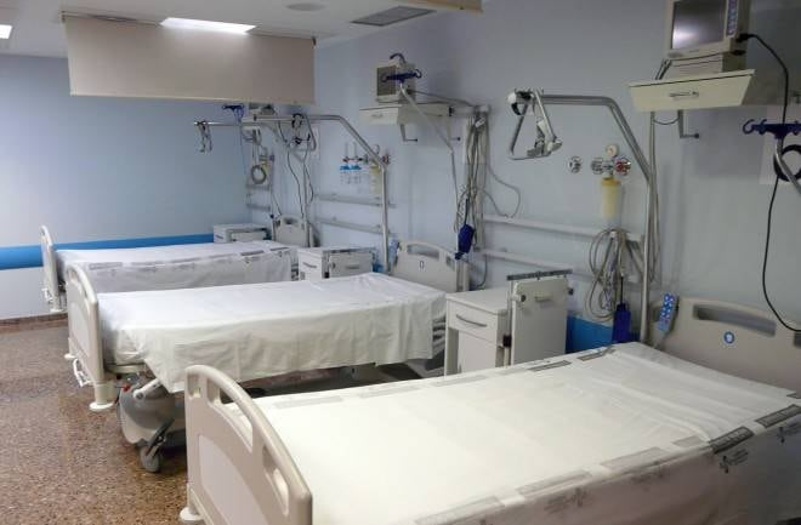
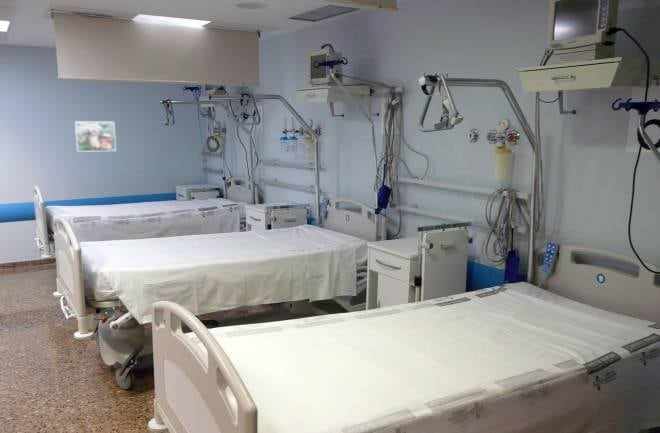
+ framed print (95, 136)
